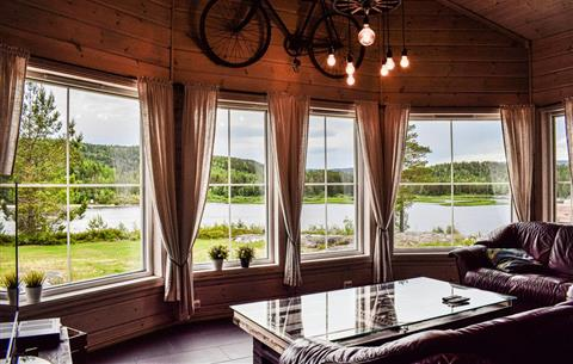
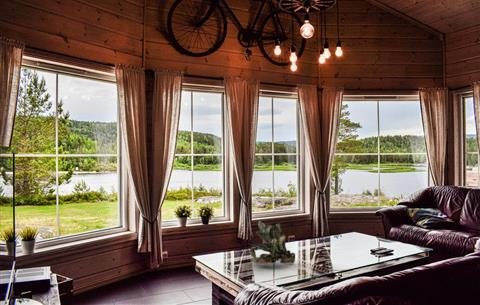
+ plant (268, 242)
